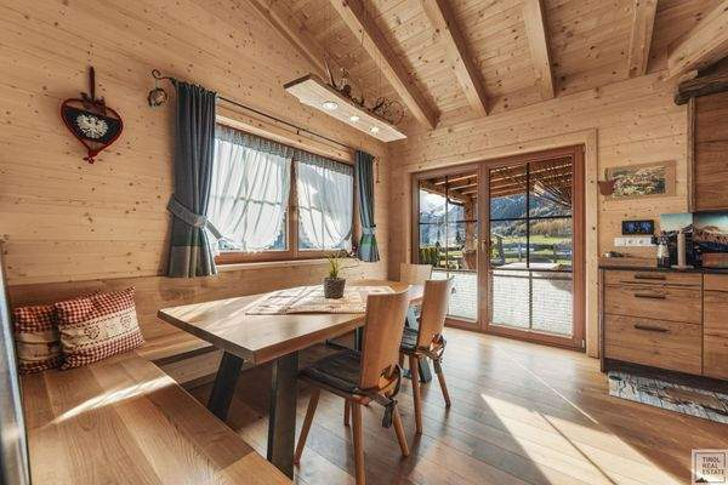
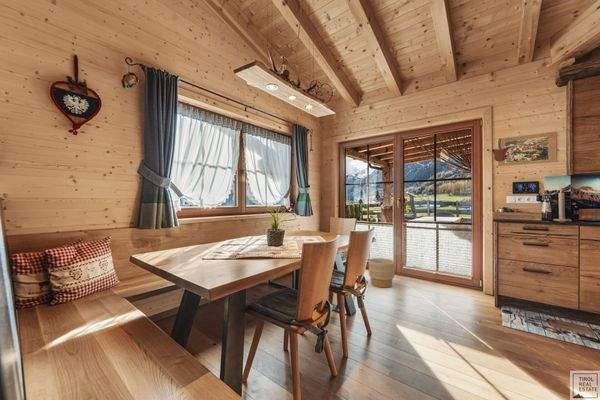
+ planter (381, 272)
